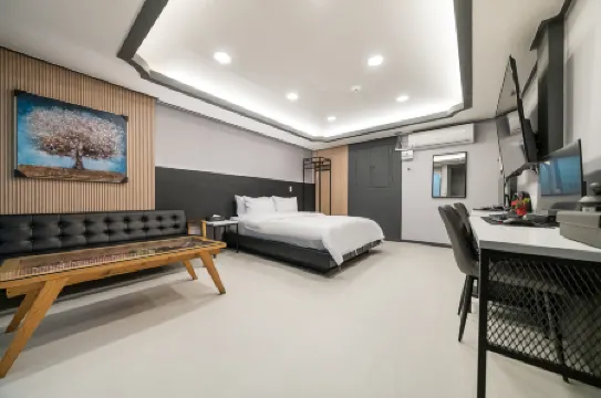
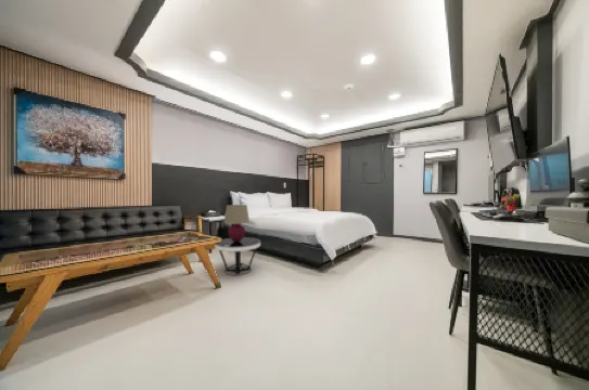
+ side table (238, 255)
+ table lamp (236, 222)
